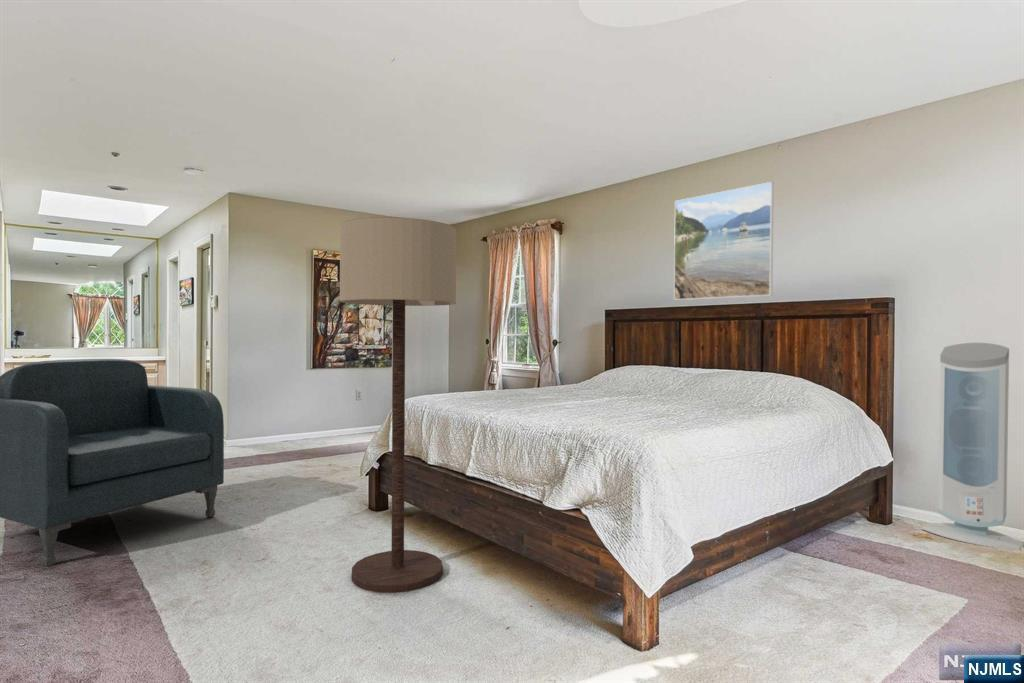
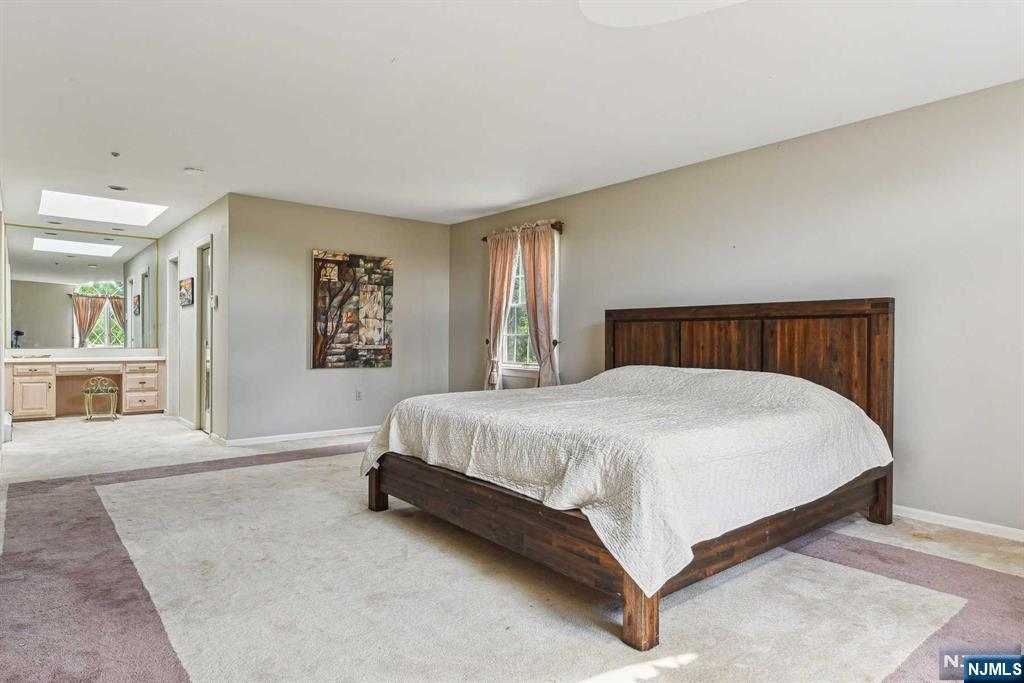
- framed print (720, 245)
- armchair (102, 444)
- floor lamp (398, 401)
- air purifier (972, 439)
